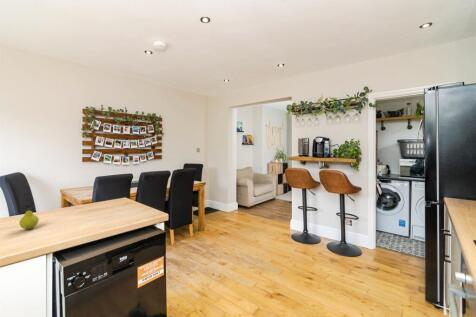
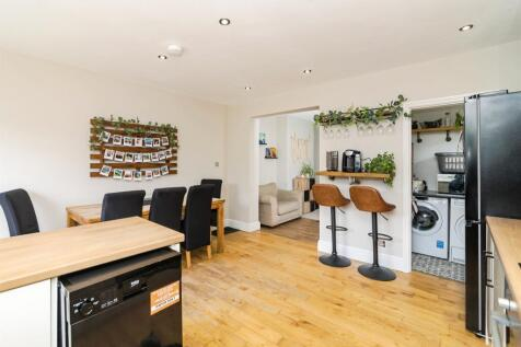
- fruit (29, 216)
